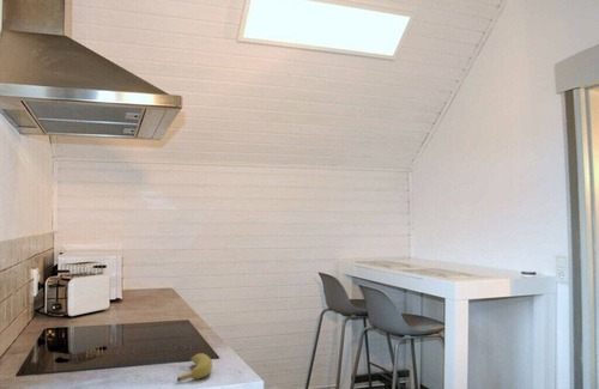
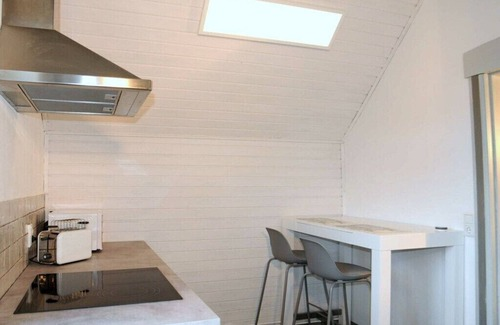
- banana (195, 364)
